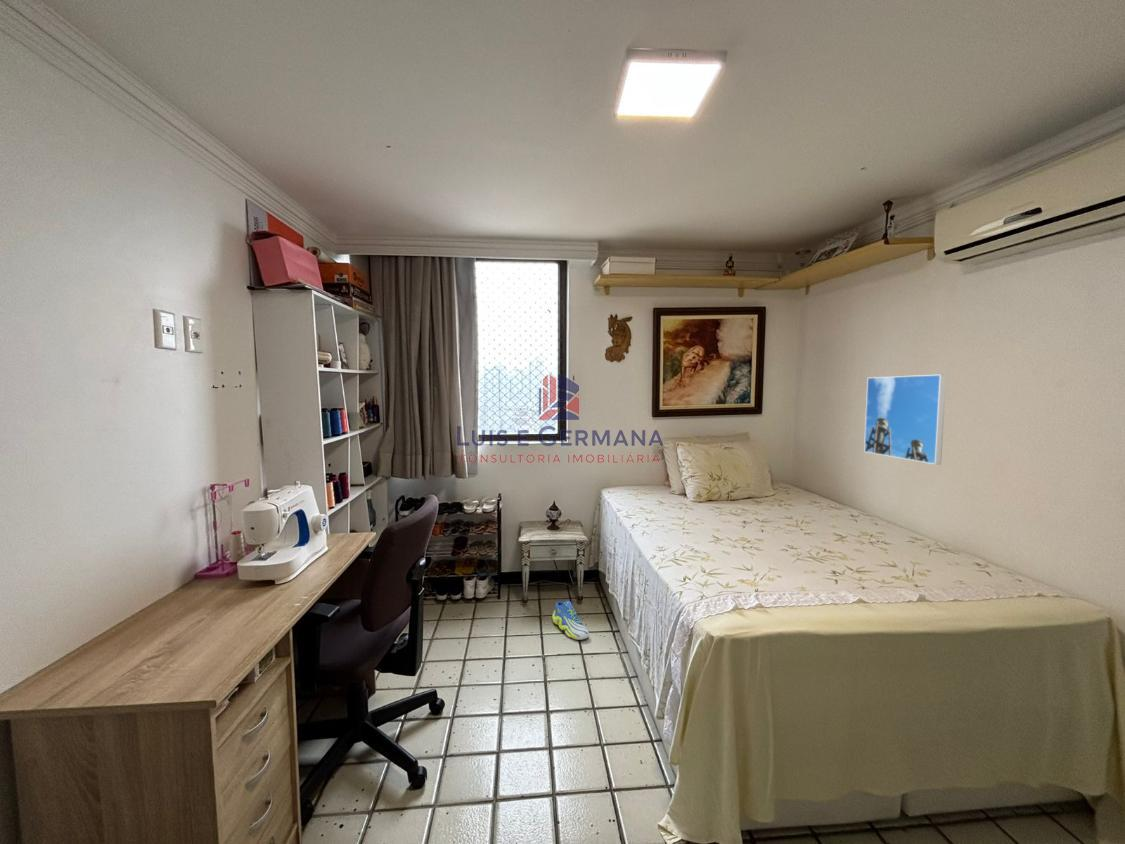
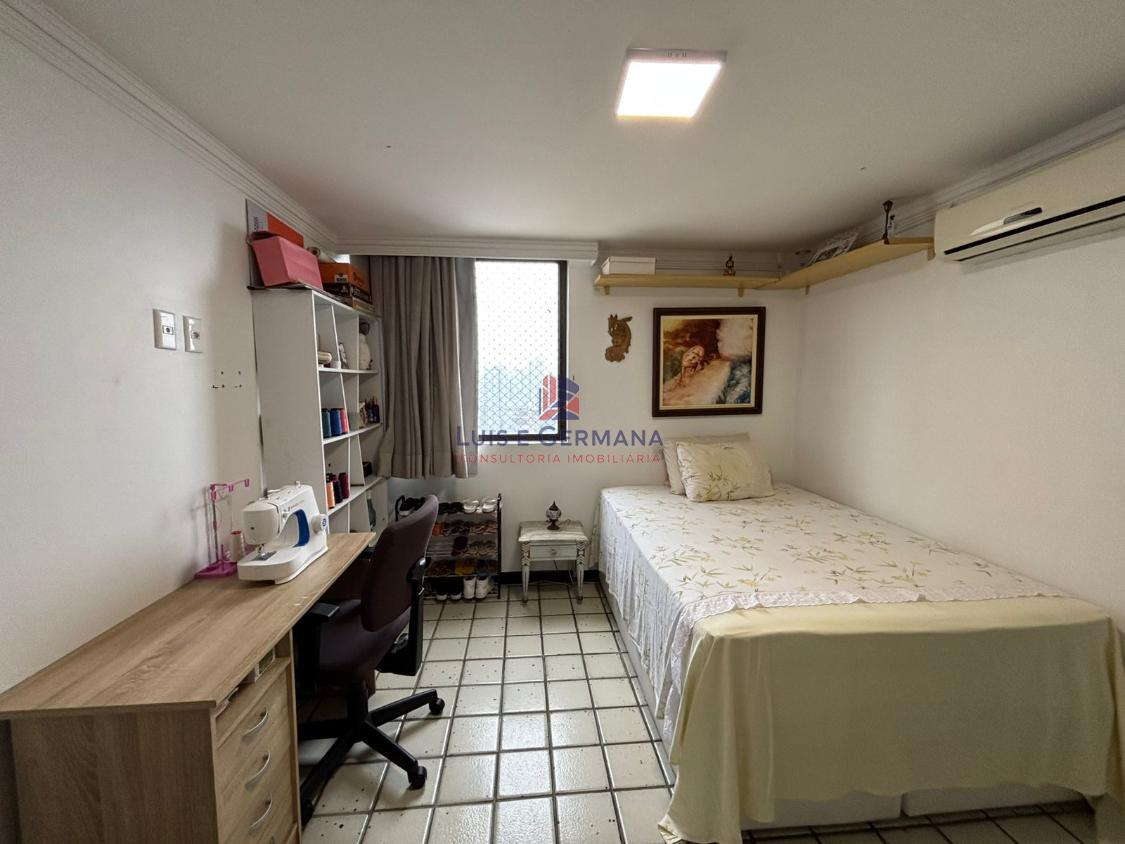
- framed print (900, 417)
- sneaker (569, 618)
